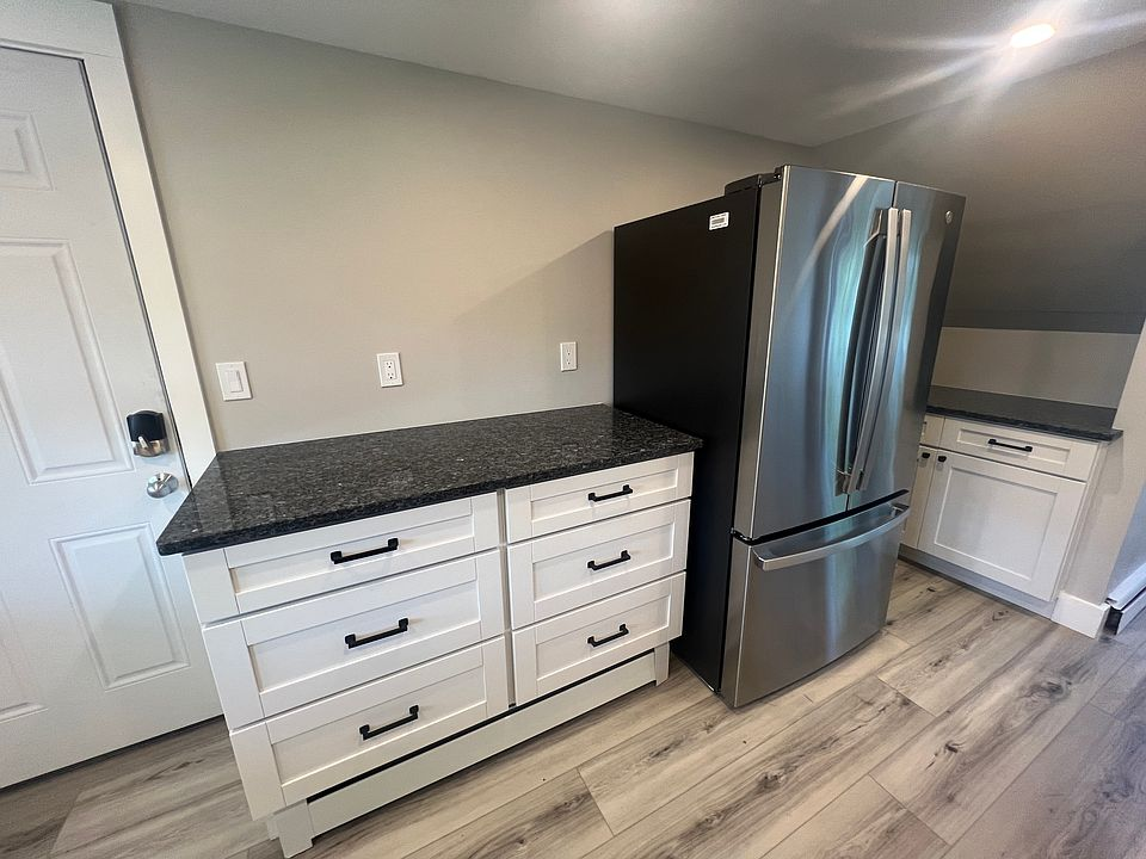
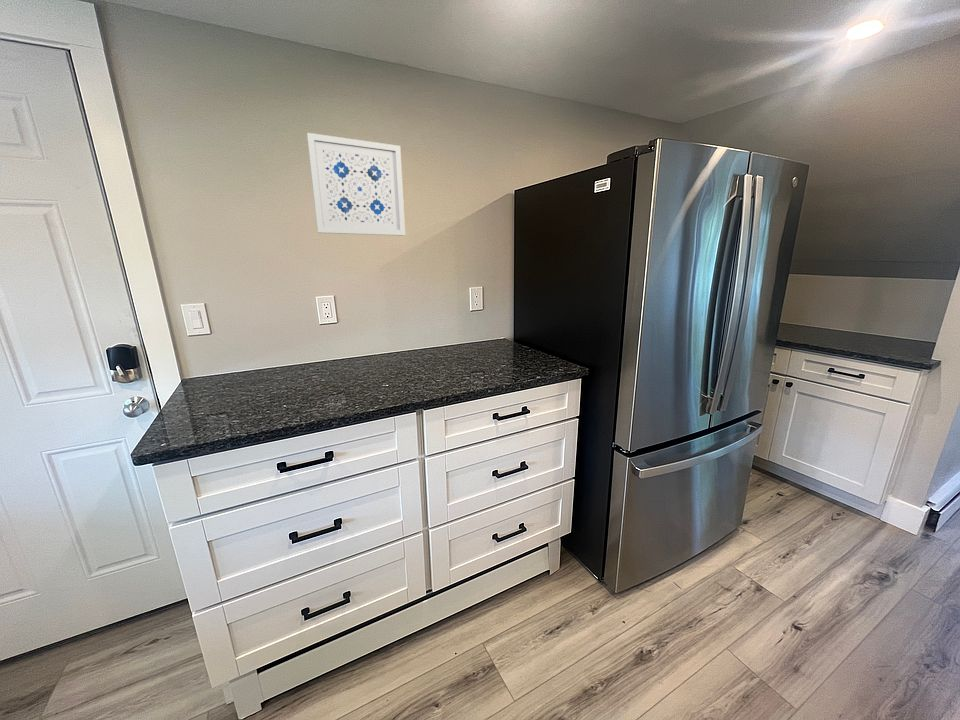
+ wall art (359, 188)
